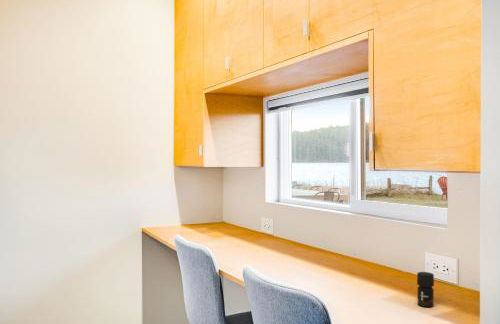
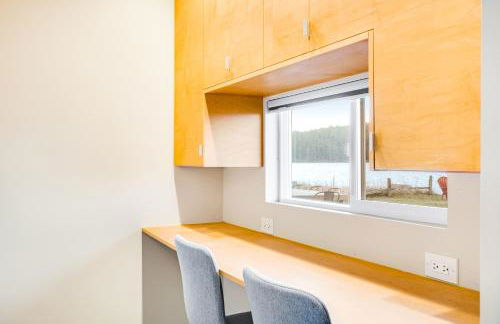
- jar (425, 289)
